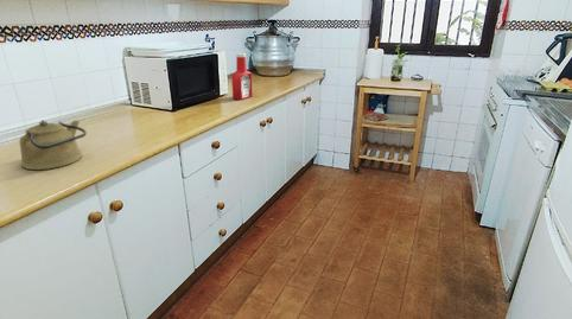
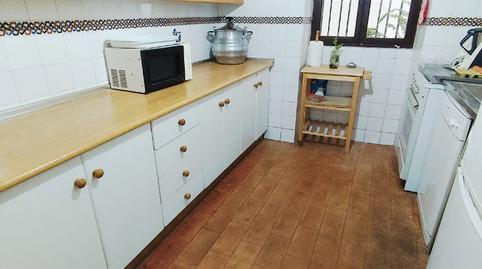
- soap bottle (241, 76)
- kettle (53, 138)
